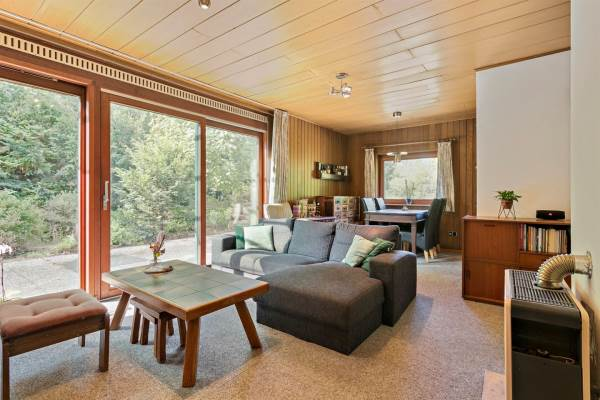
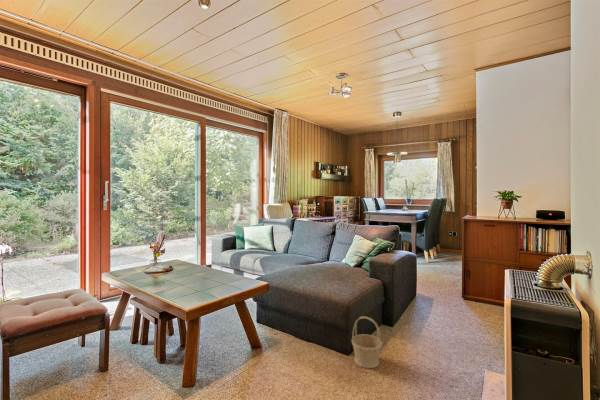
+ basket (366, 338)
